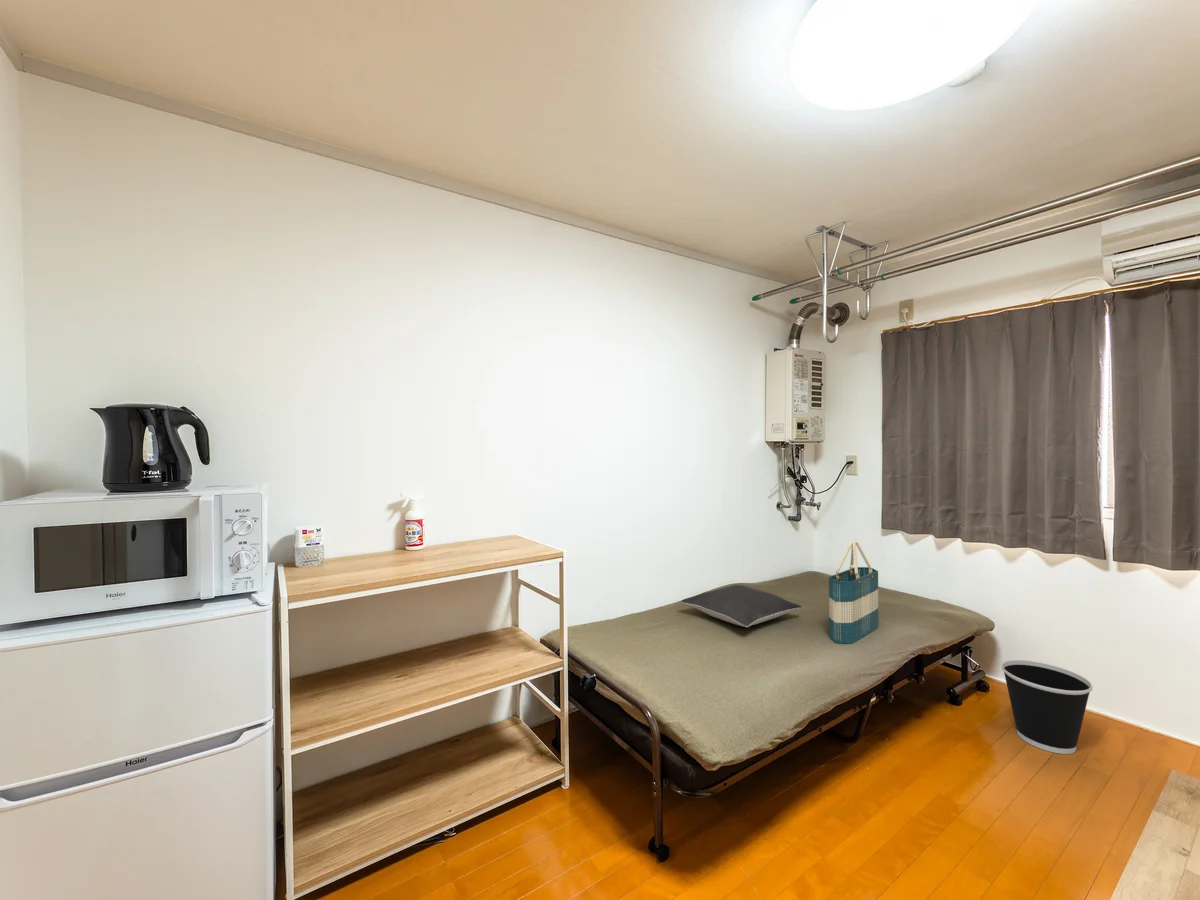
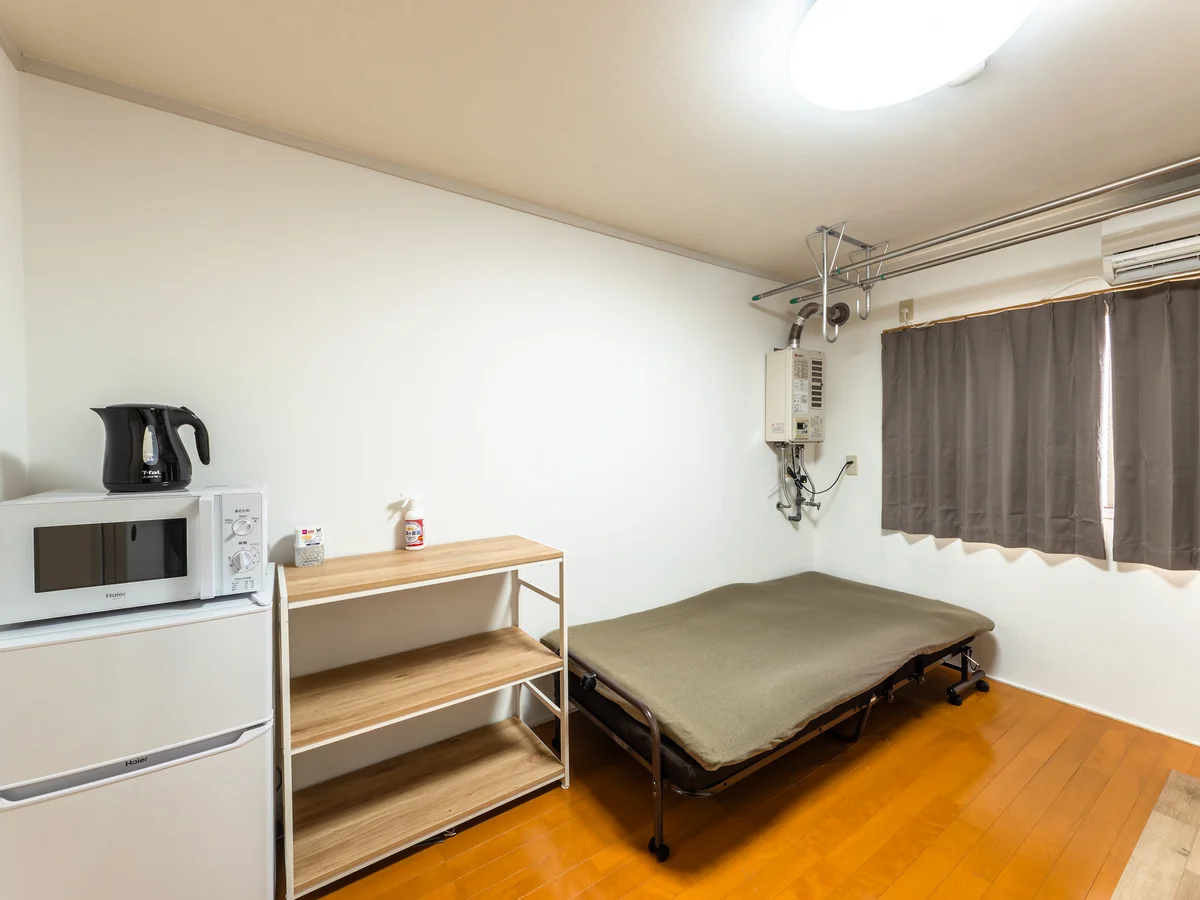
- wastebasket (1045, 707)
- tote bag (854, 586)
- pillow (740, 604)
